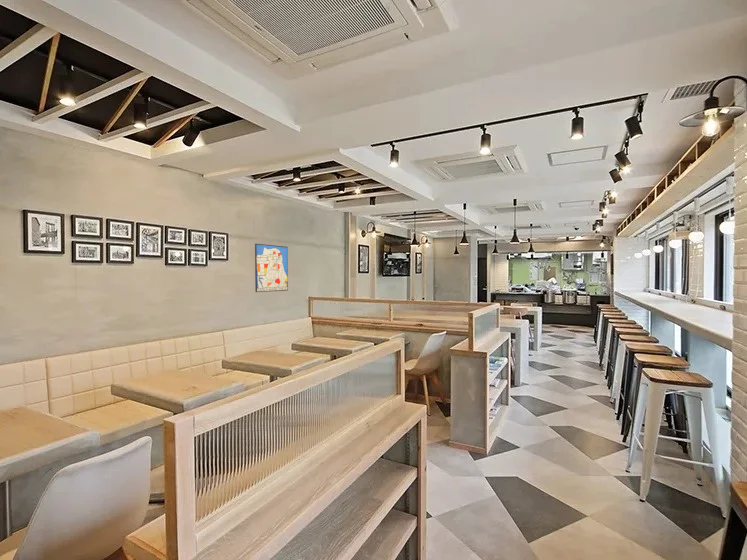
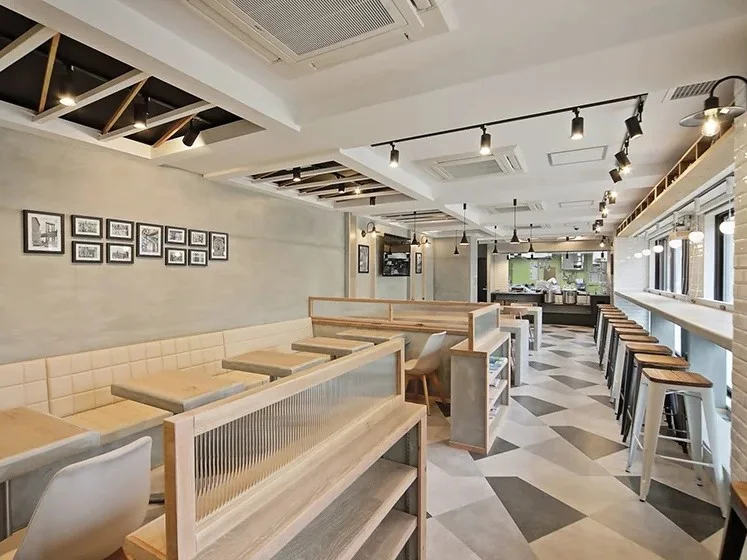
- wall art (272, 268)
